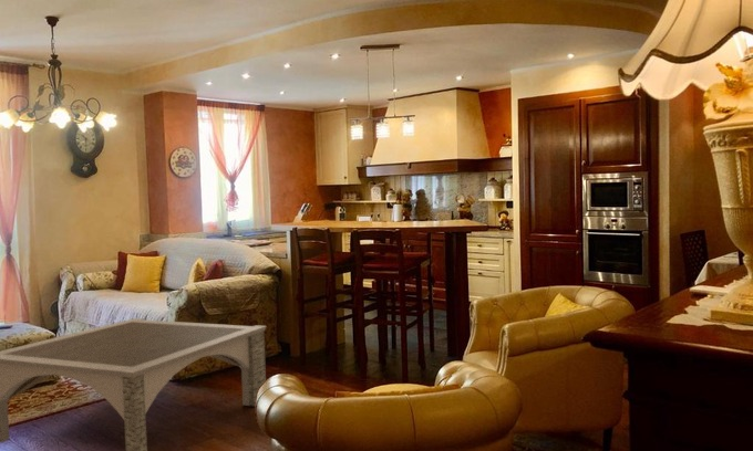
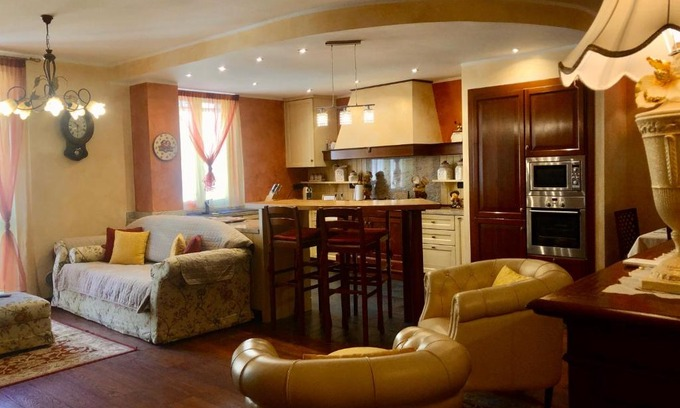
- coffee table (135, 379)
